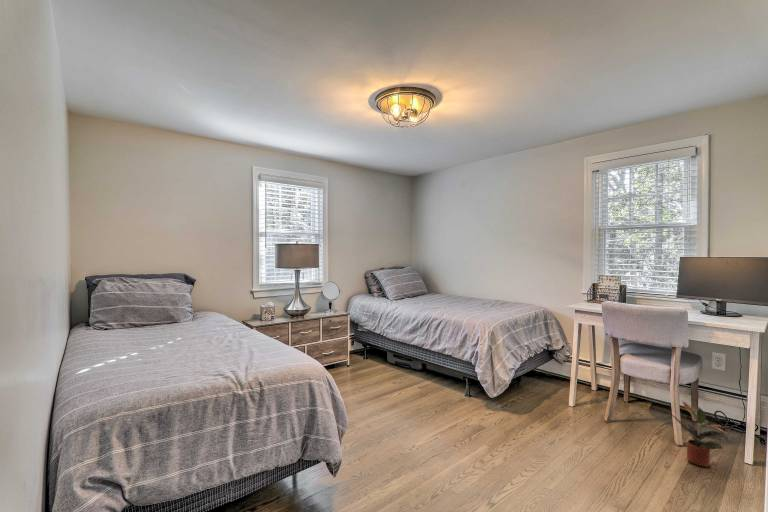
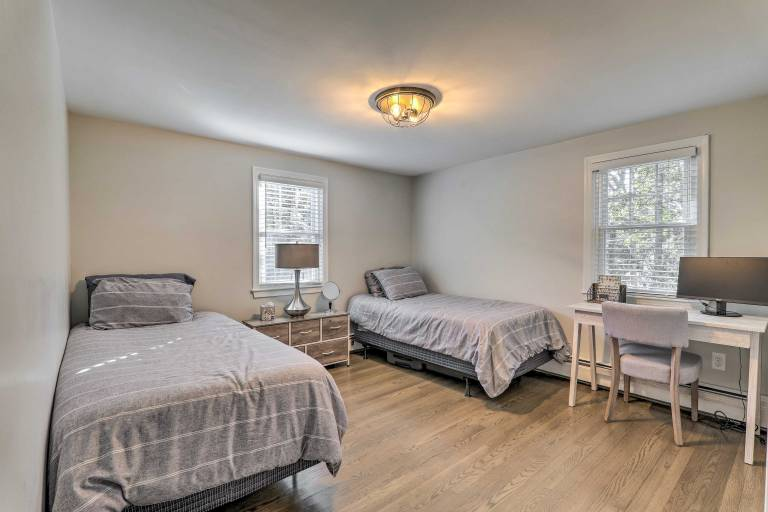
- potted plant (703, 436)
